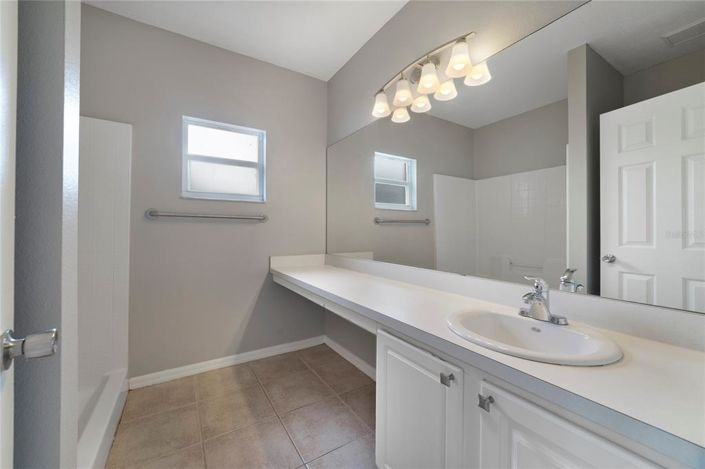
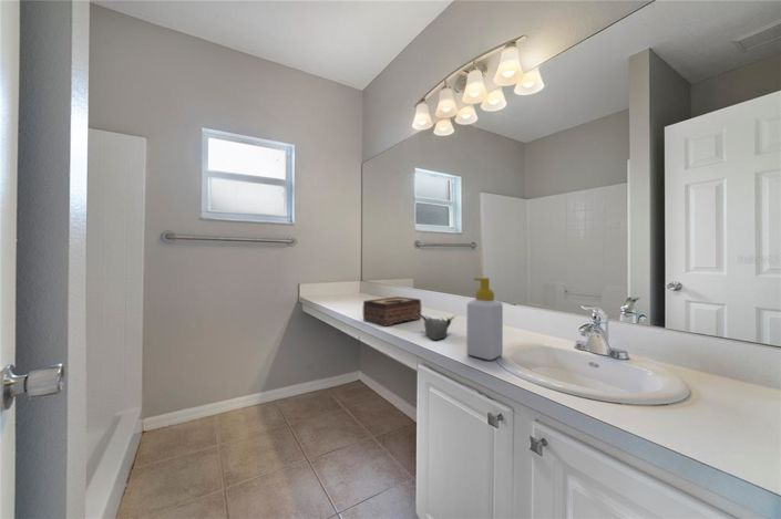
+ succulent plant (434, 322)
+ tissue box (392, 310)
+ soap bottle (484, 316)
